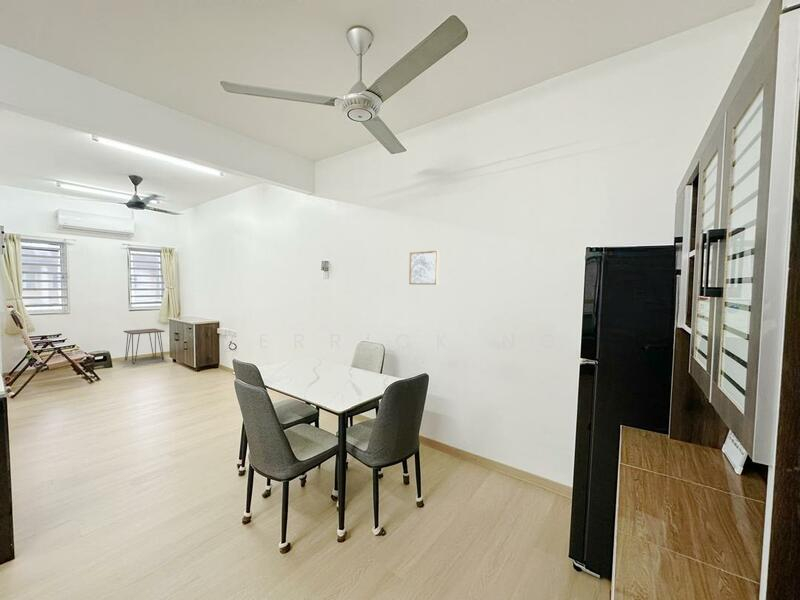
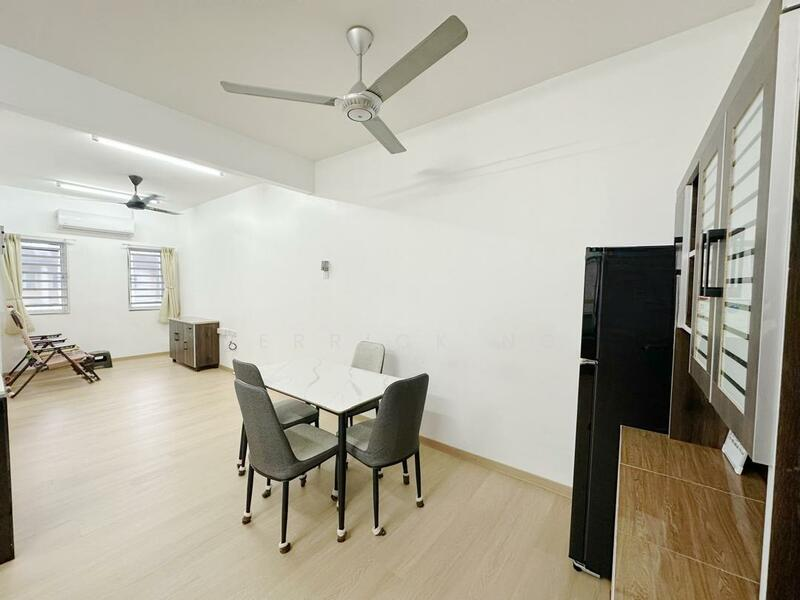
- desk (138, 342)
- wall art (423, 268)
